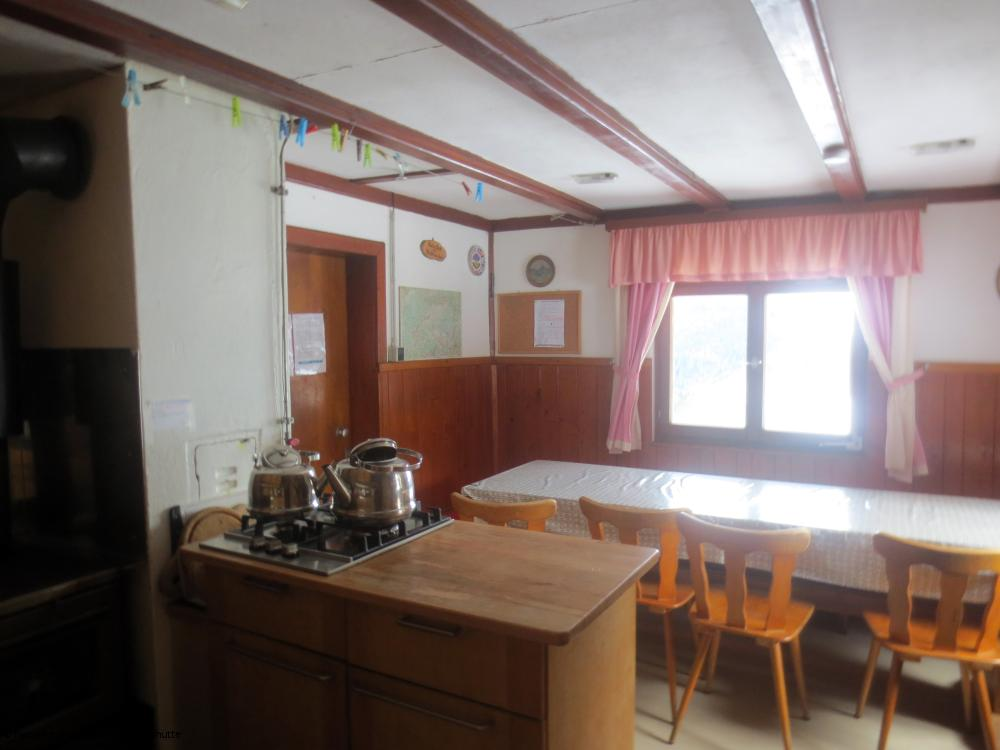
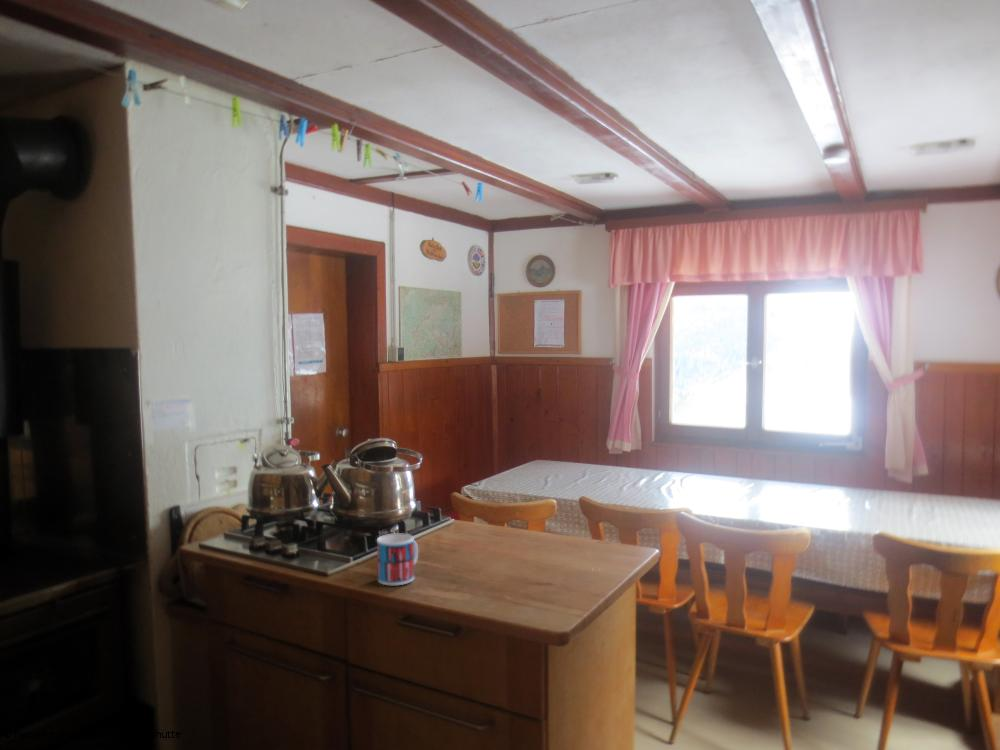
+ mug (397, 556)
